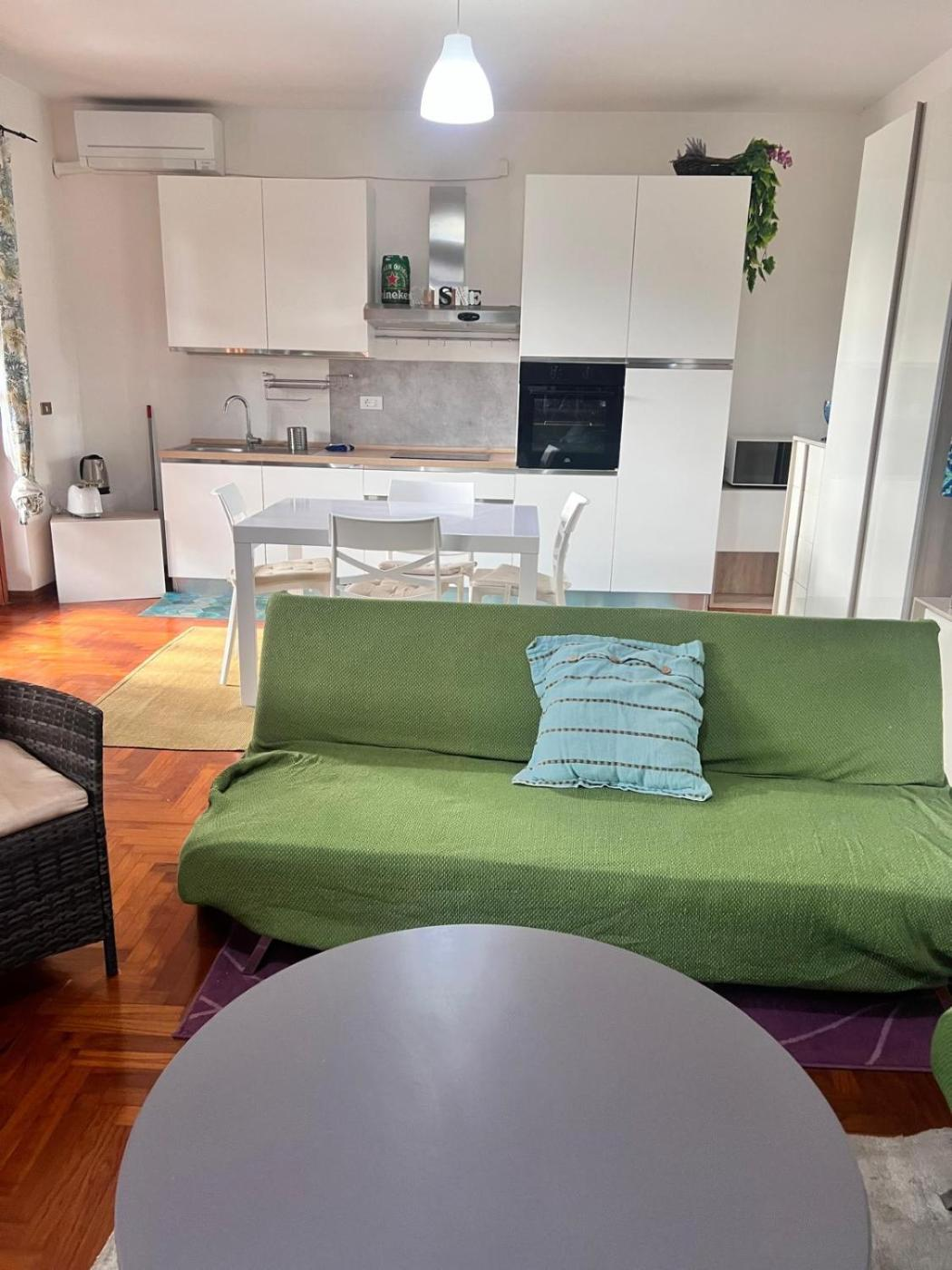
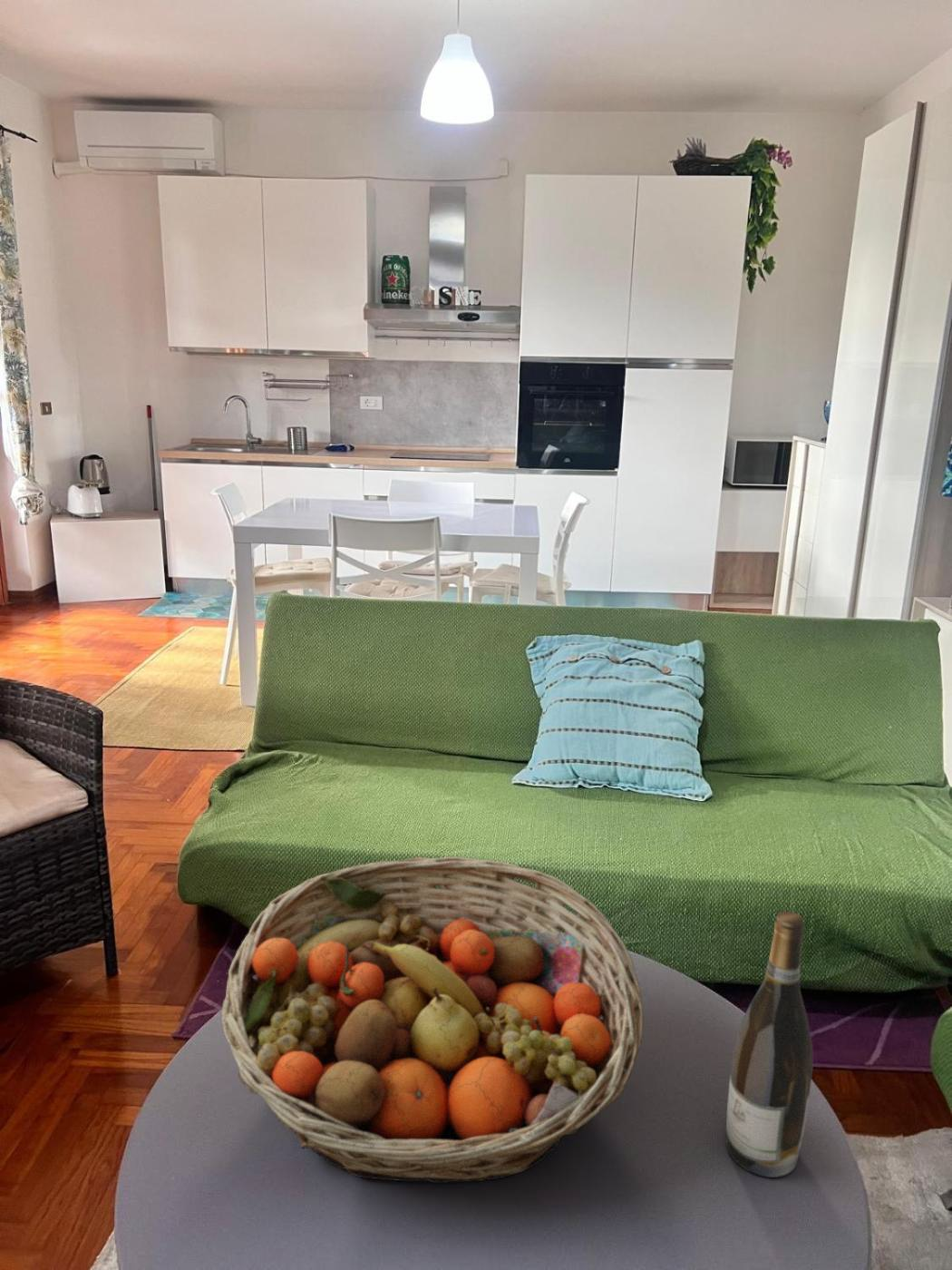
+ fruit basket (432, 1010)
+ wine bottle (774, 1037)
